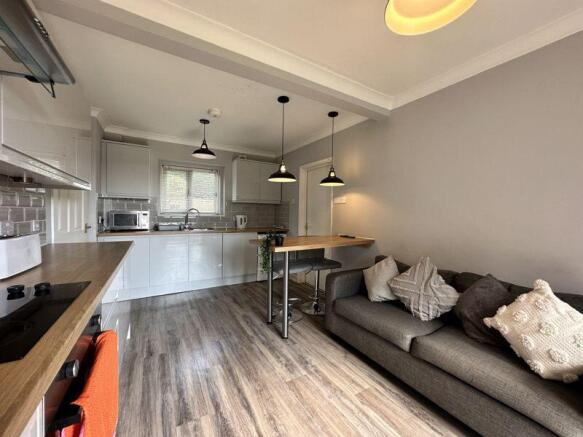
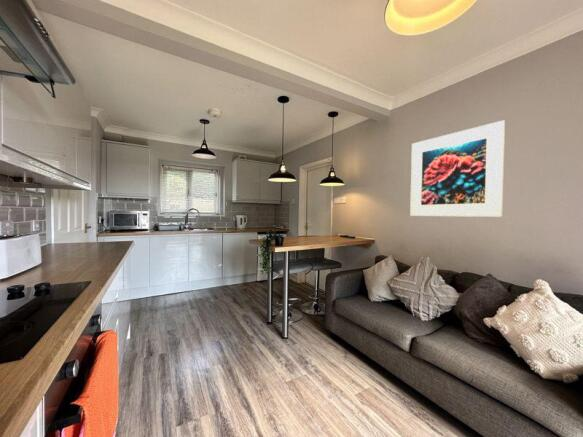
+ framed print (450, 175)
